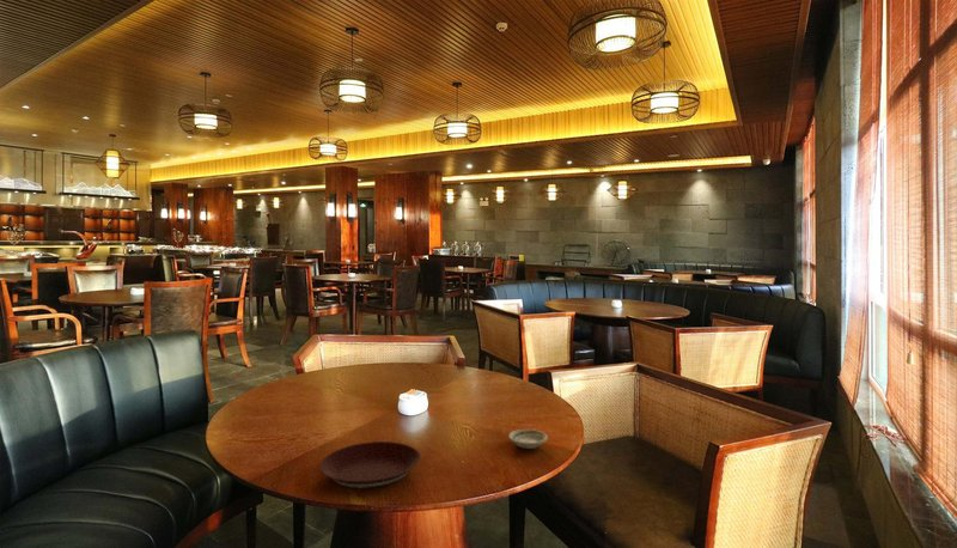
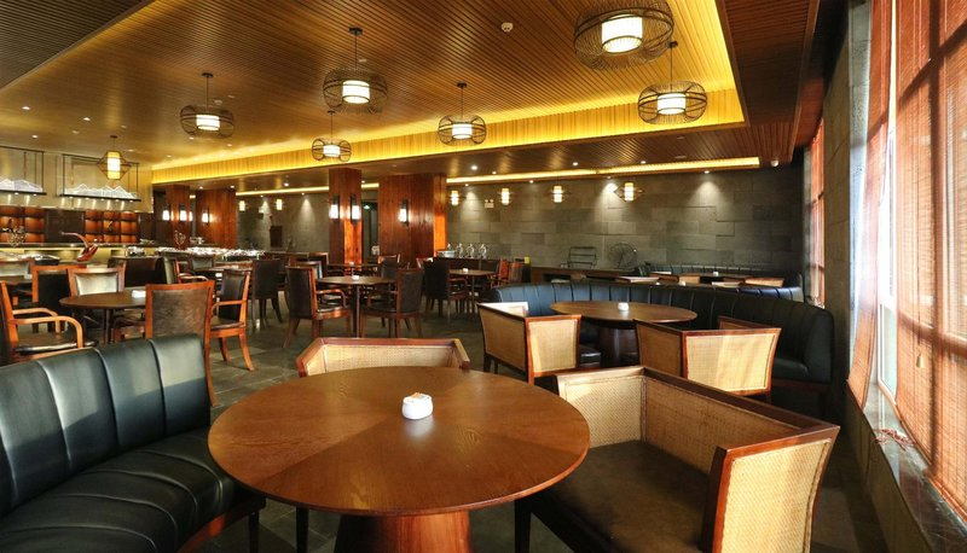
- plate (371, 465)
- saucer (528, 440)
